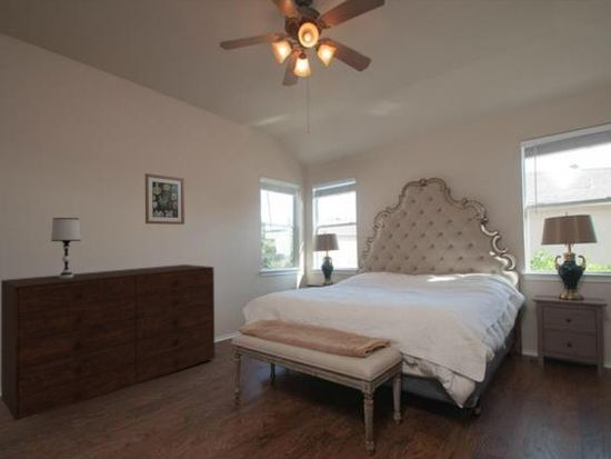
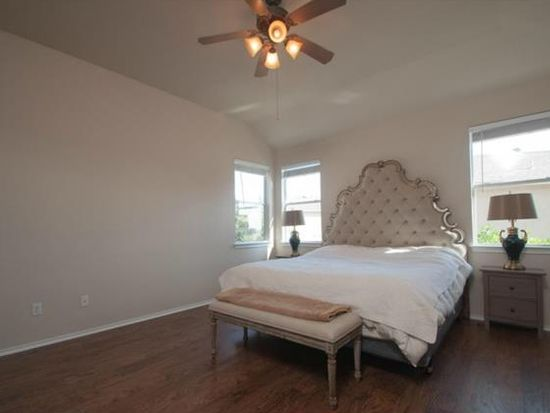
- dresser (123, 325)
- table lamp (66, 247)
- wall art (166, 200)
